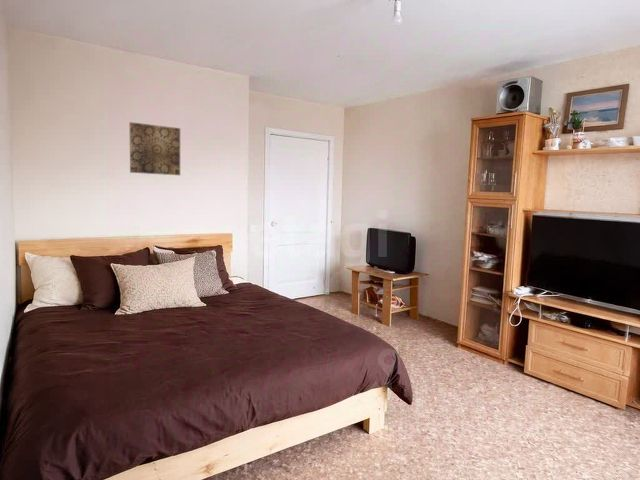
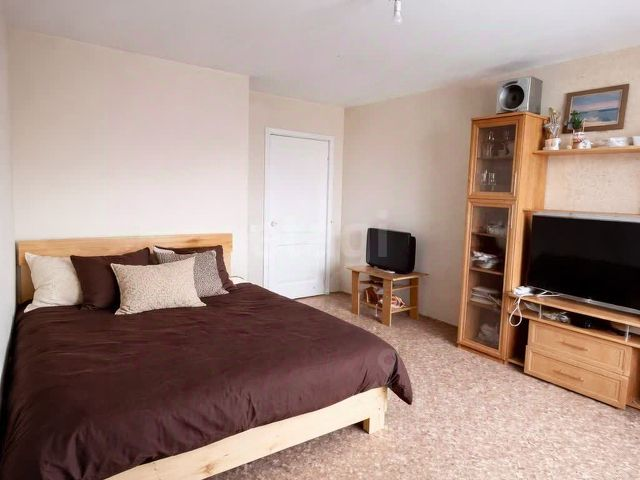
- wall art (155, 149)
